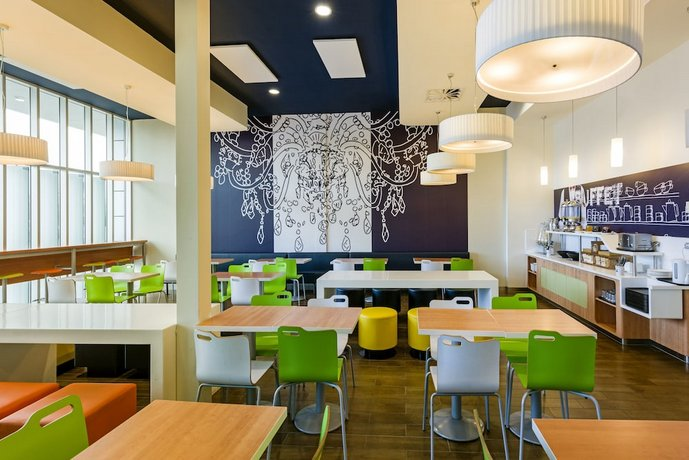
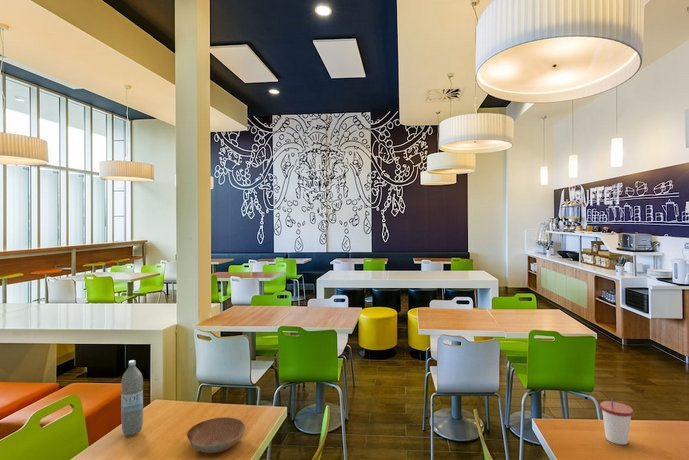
+ cup (616, 419)
+ bowl (216, 437)
+ water bottle (132, 397)
